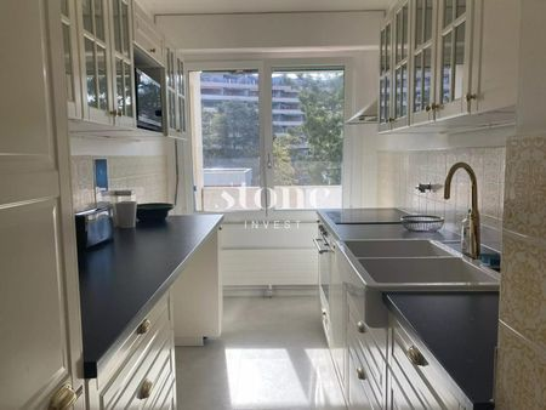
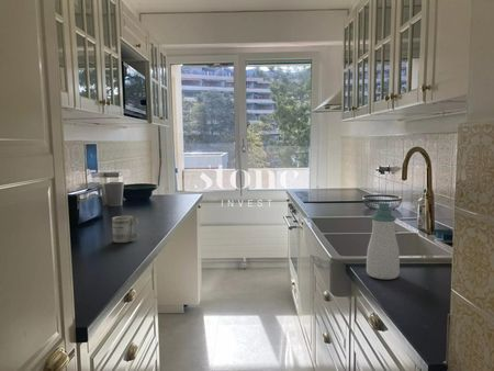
+ soap bottle (383, 239)
+ mug (125, 226)
